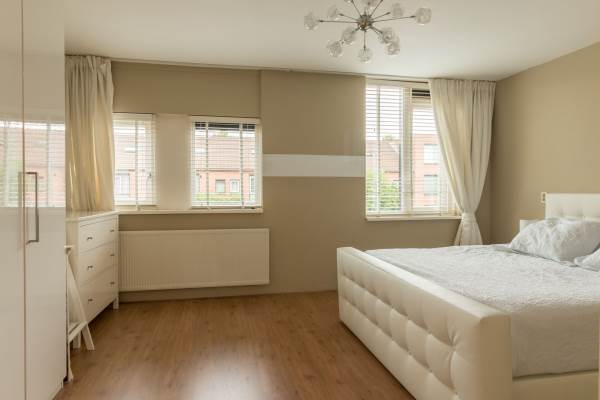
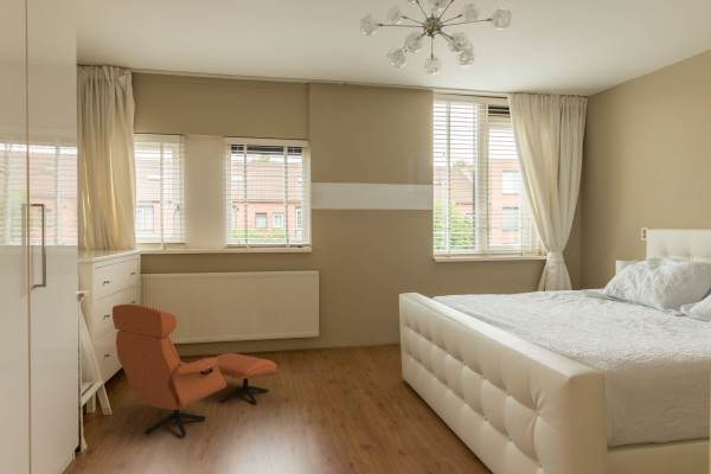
+ armchair (207, 358)
